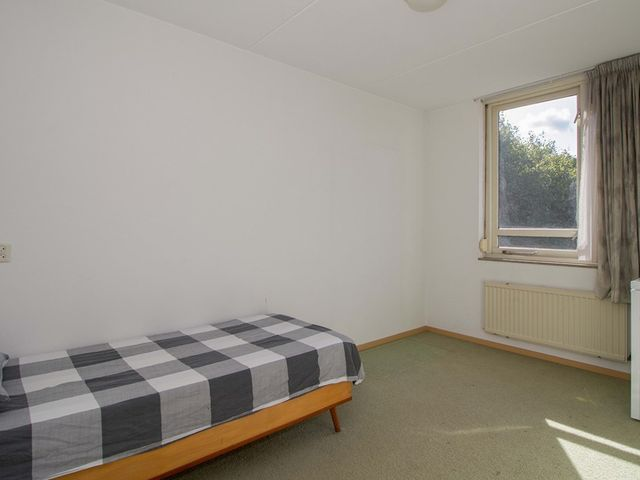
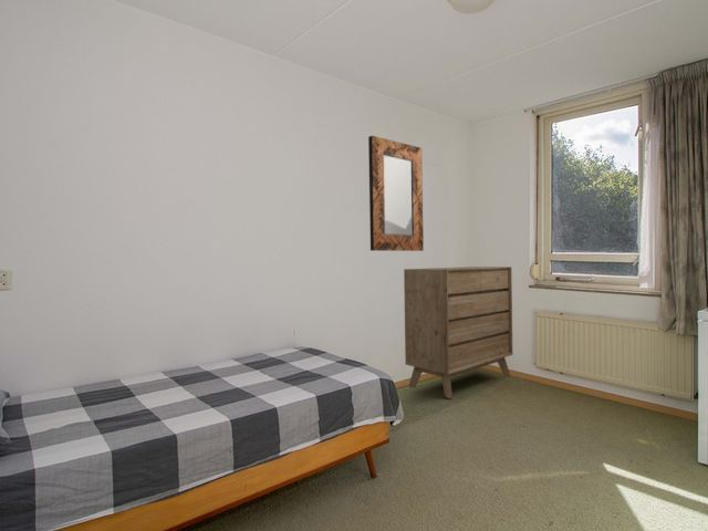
+ dresser (460, 324)
+ home mirror (397, 196)
